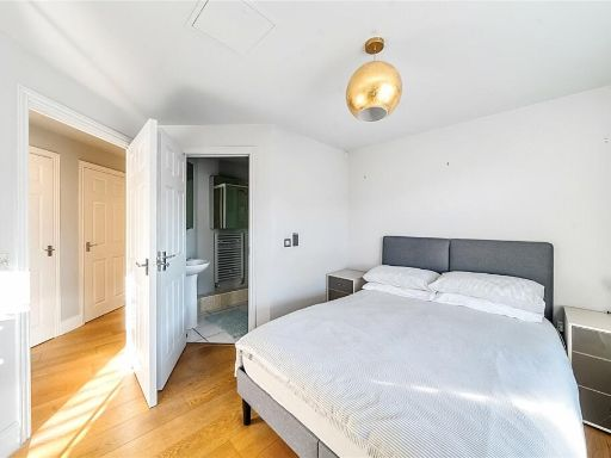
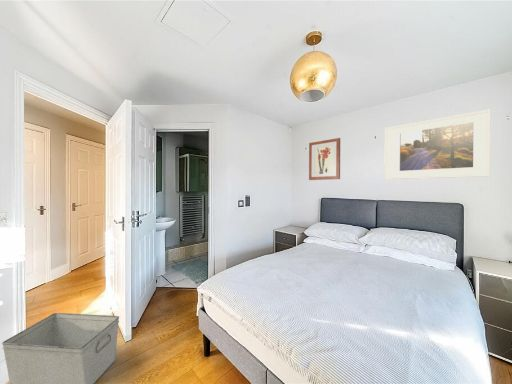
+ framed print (430, 149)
+ storage bin (66, 349)
+ wall art (323, 160)
